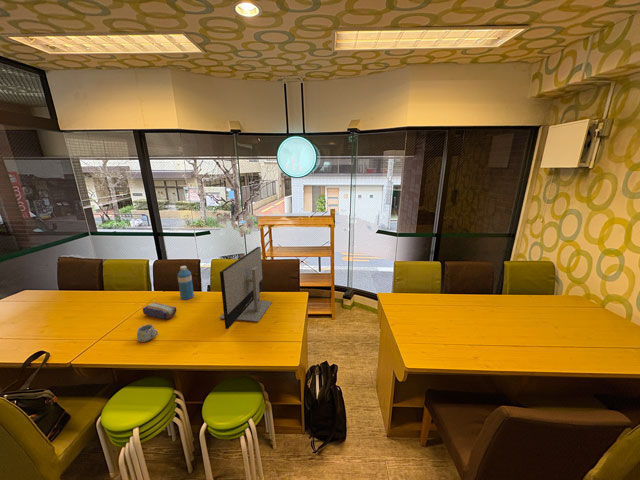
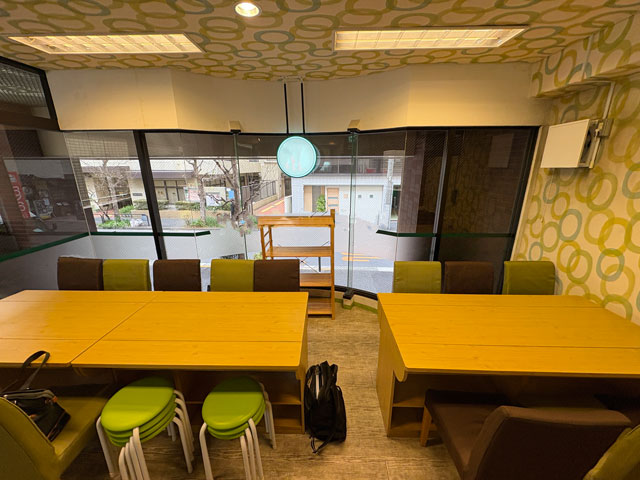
- mug (148, 333)
- water bottle (185, 282)
- pencil case (159, 310)
- monitor (245, 284)
